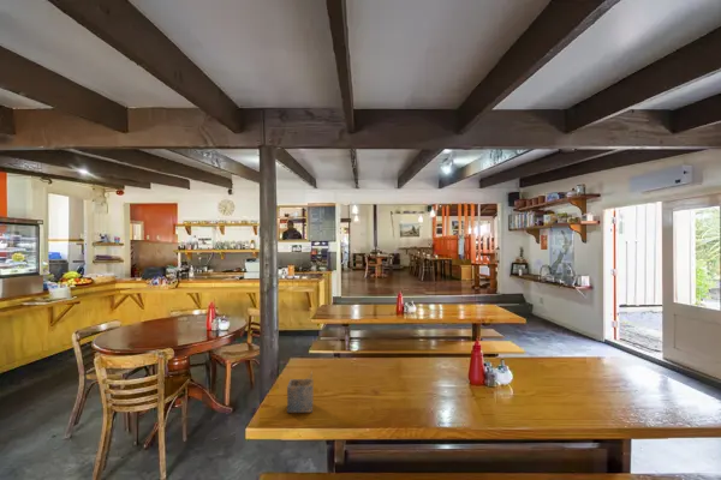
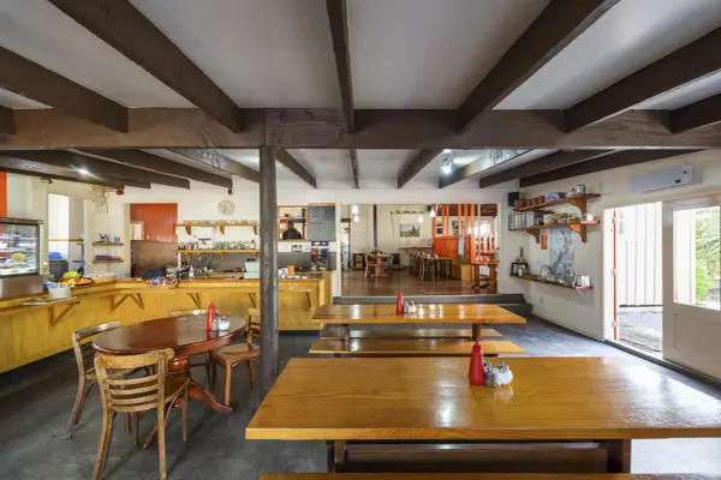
- napkin holder (300, 390)
